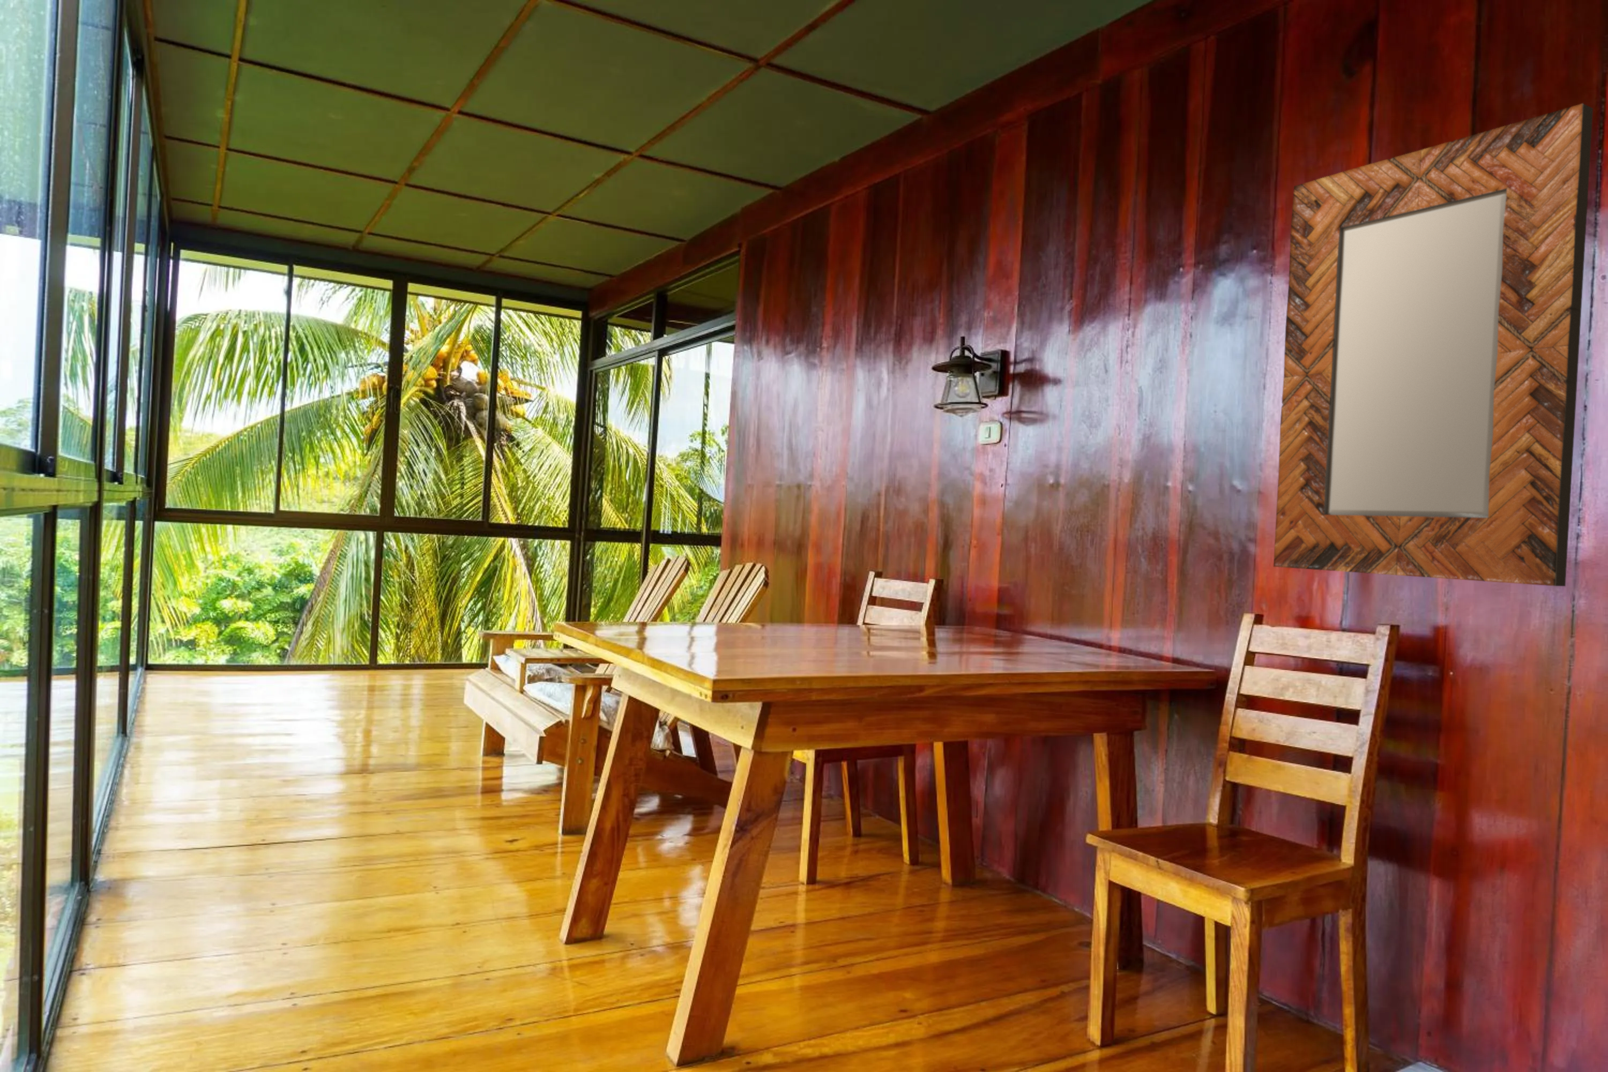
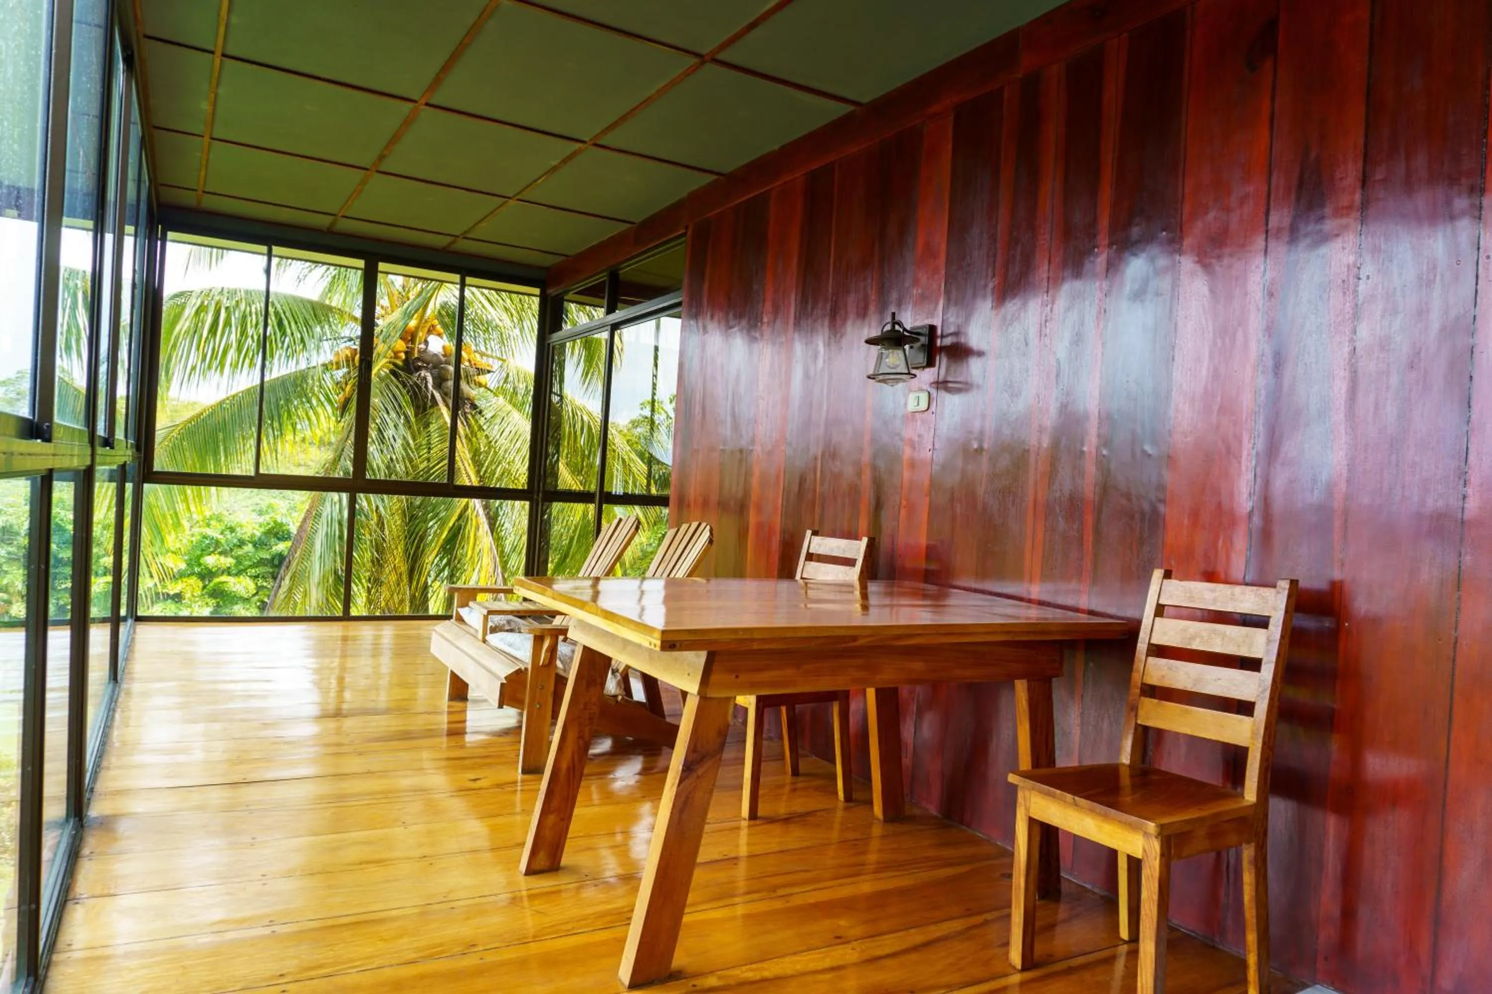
- home mirror (1413, 364)
